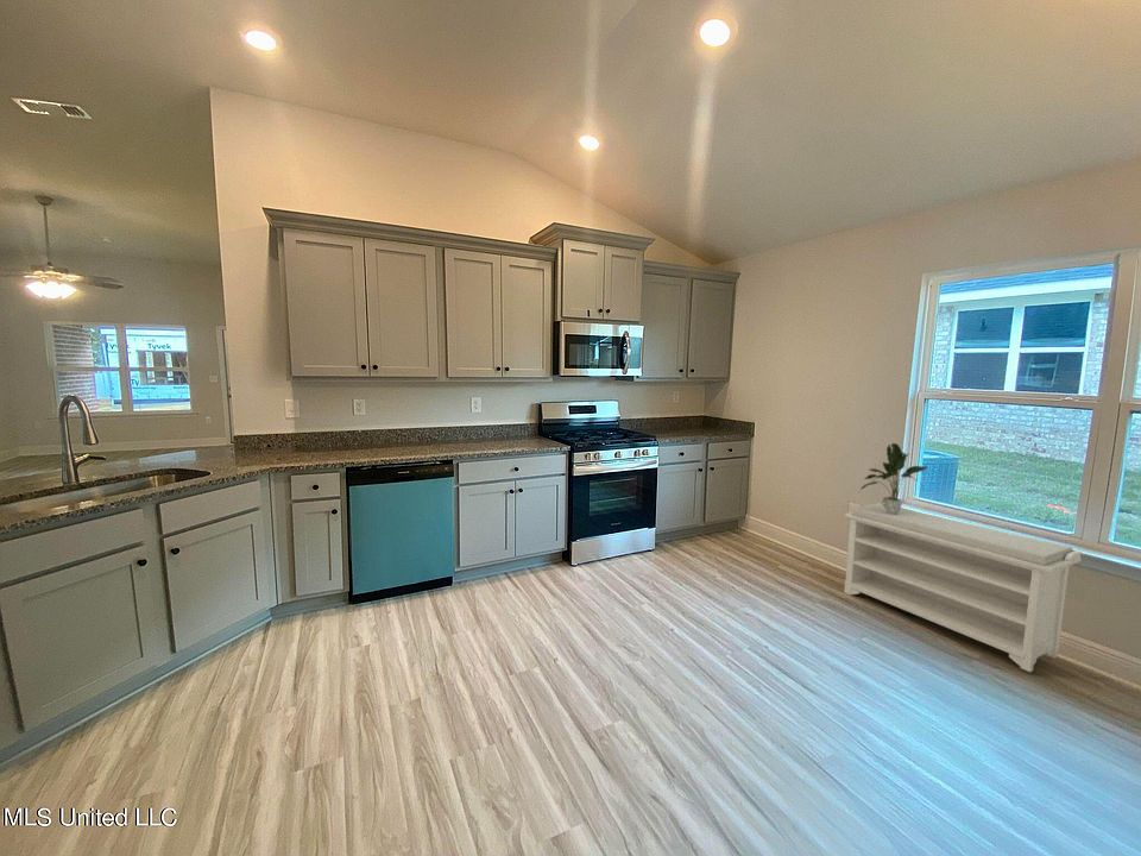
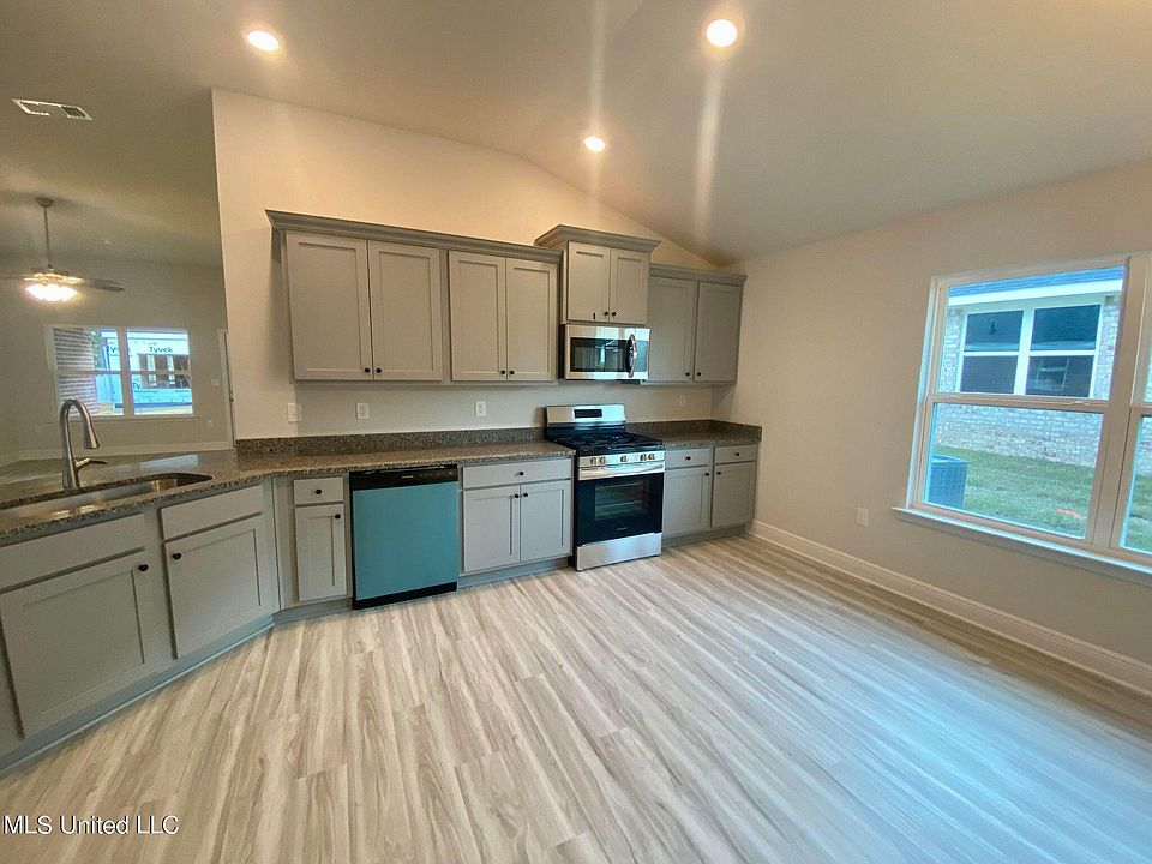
- bench (943, 573)
- potted plant (893, 477)
